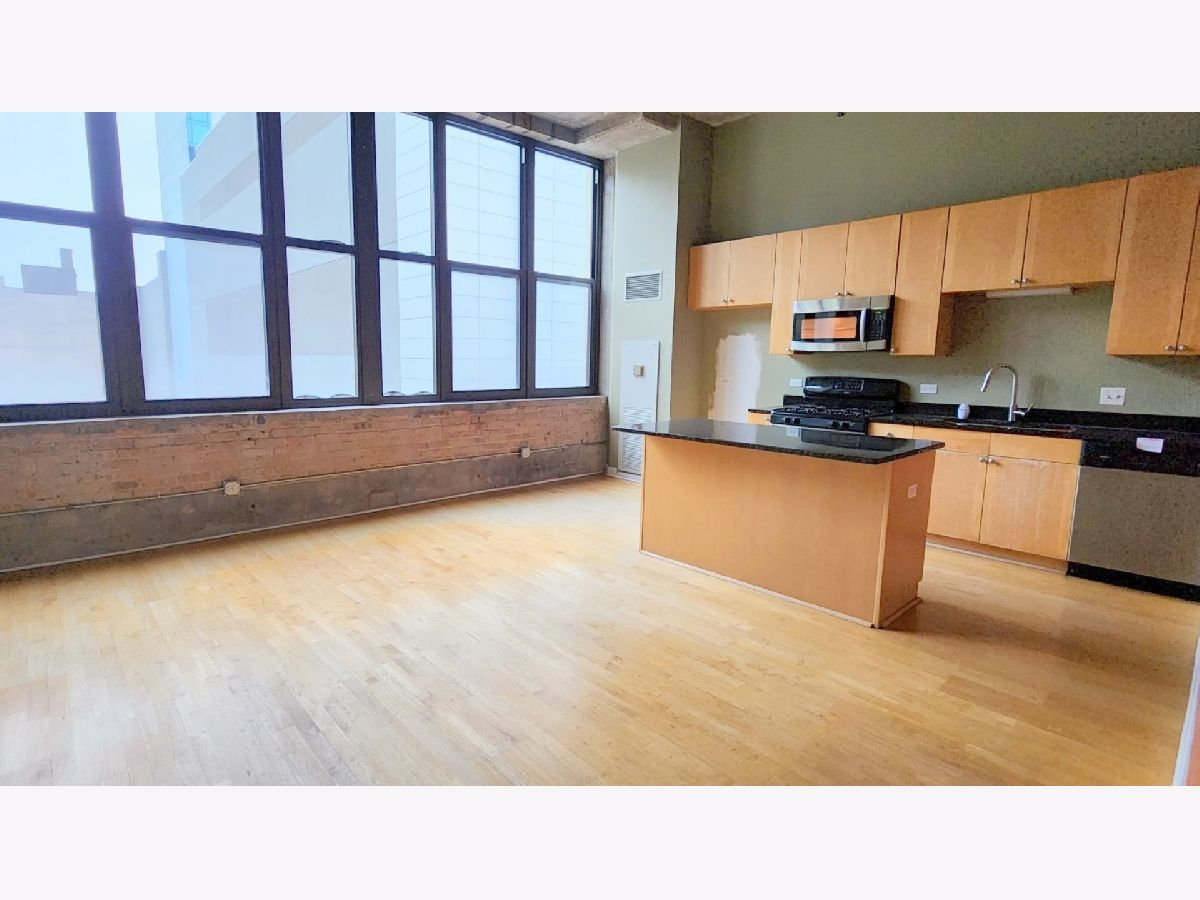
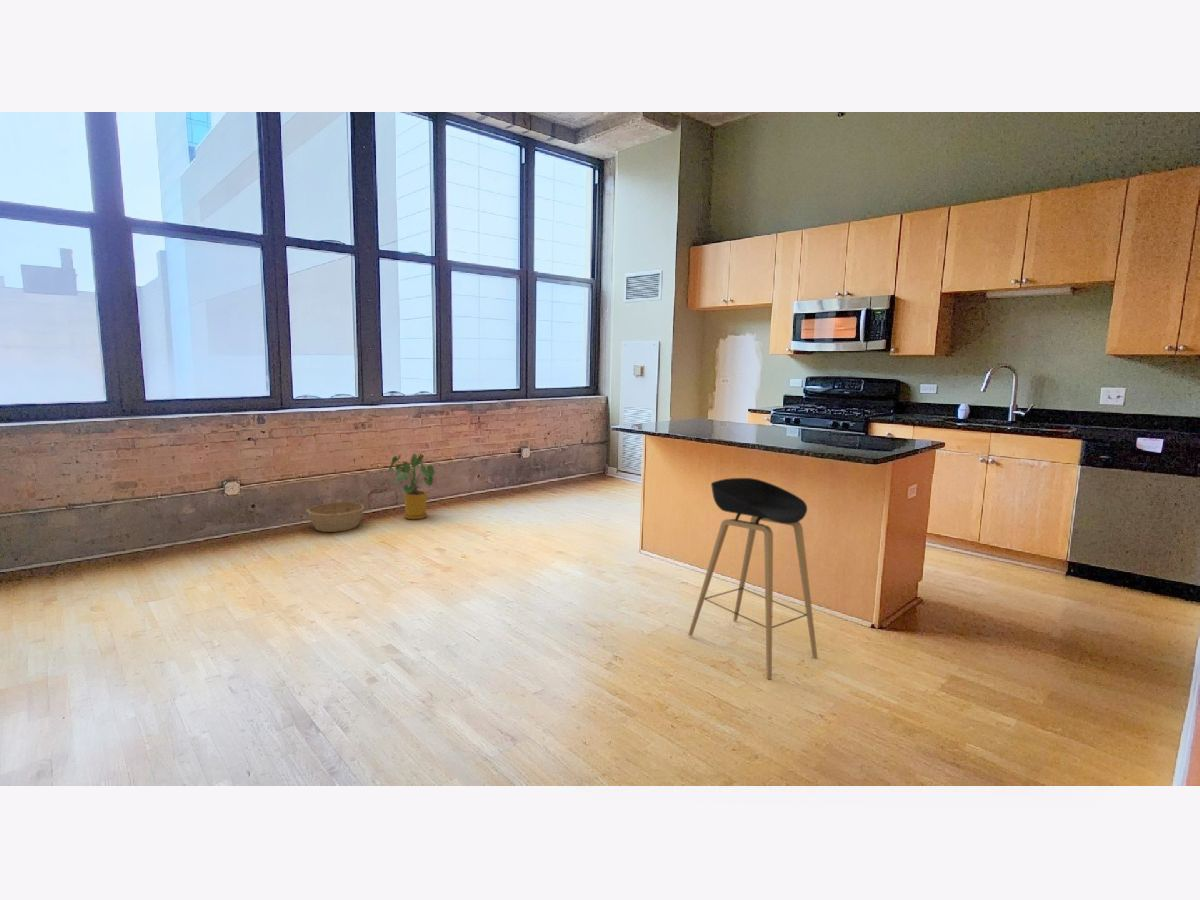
+ house plant (412, 486)
+ stool (748, 566)
+ basket (336, 517)
